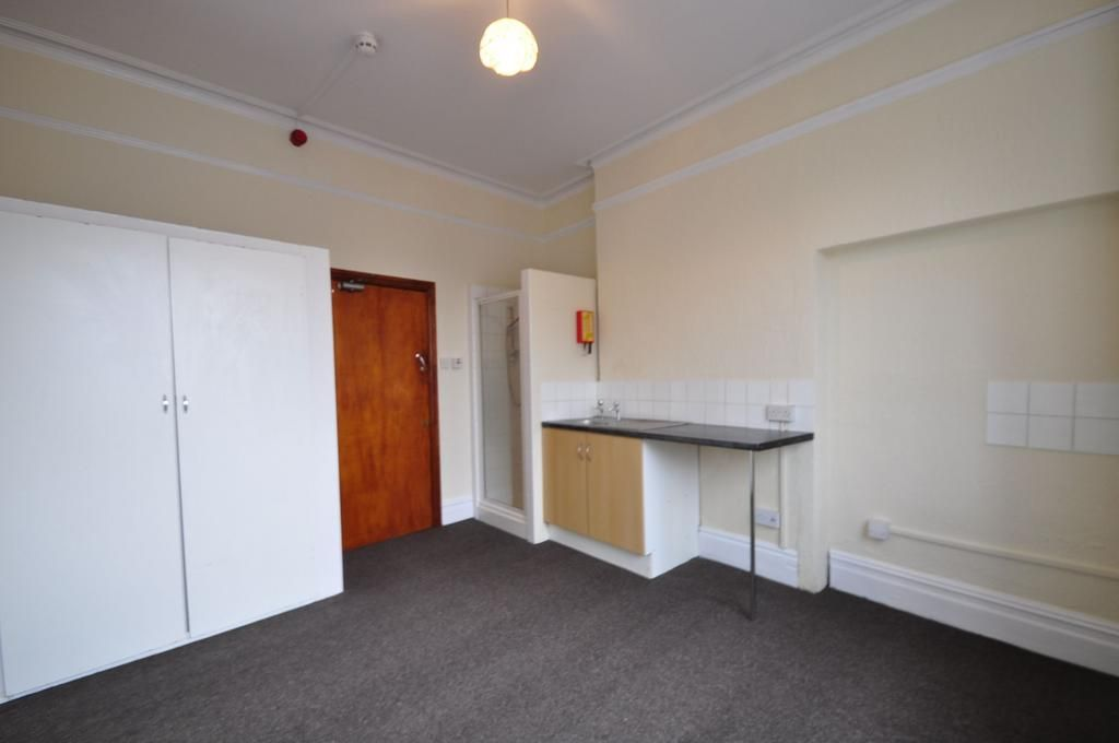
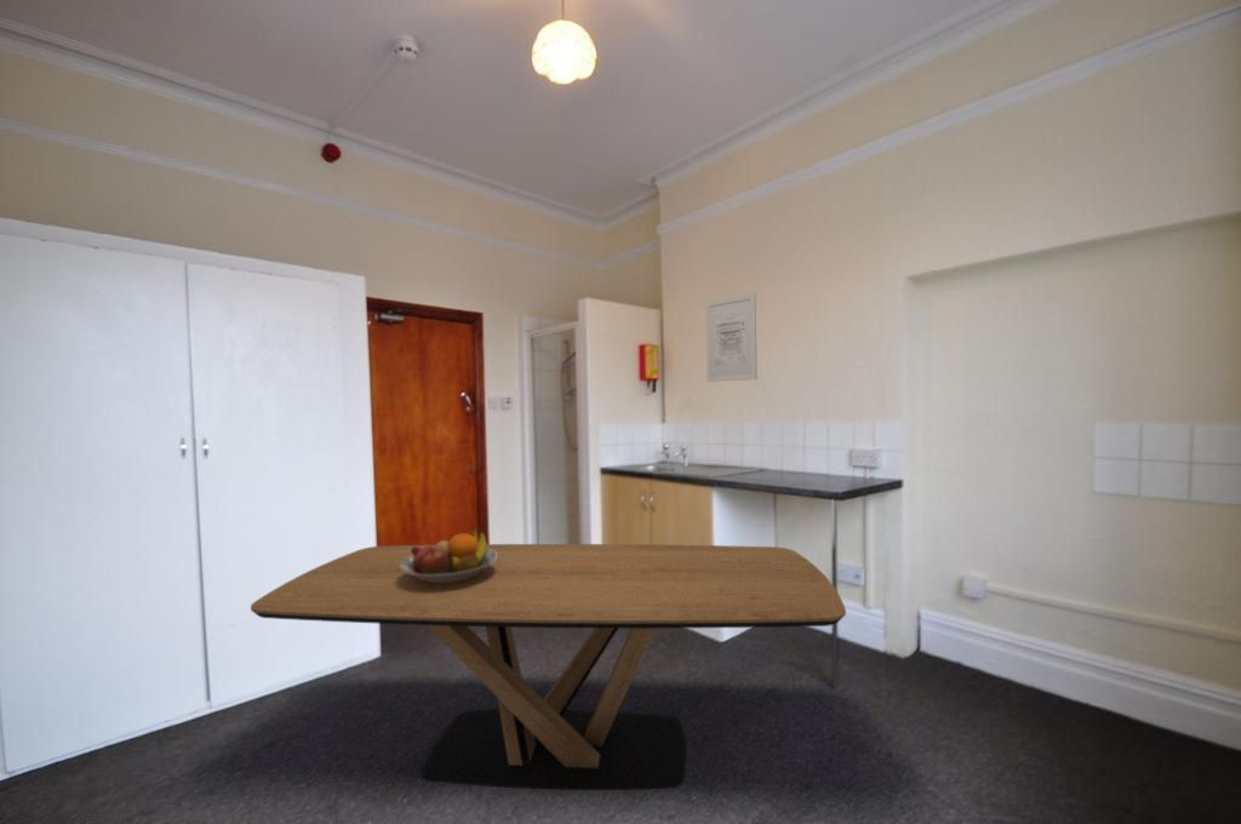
+ wall art (730, 339)
+ fruit bowl (450, 555)
+ dining table (567, 665)
